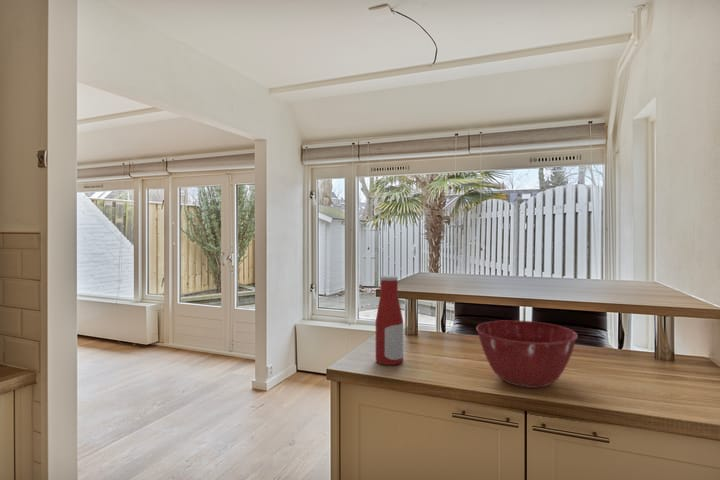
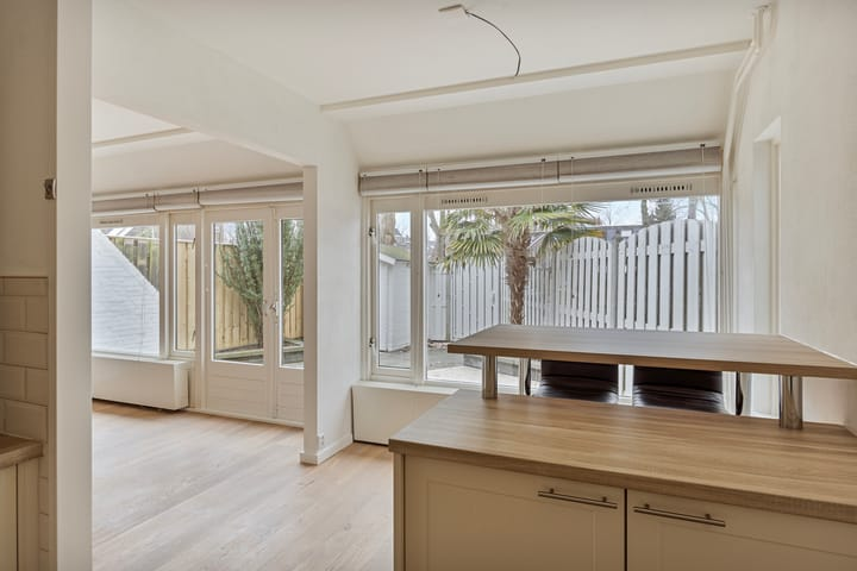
- bottle (389, 318)
- mixing bowl (524, 354)
